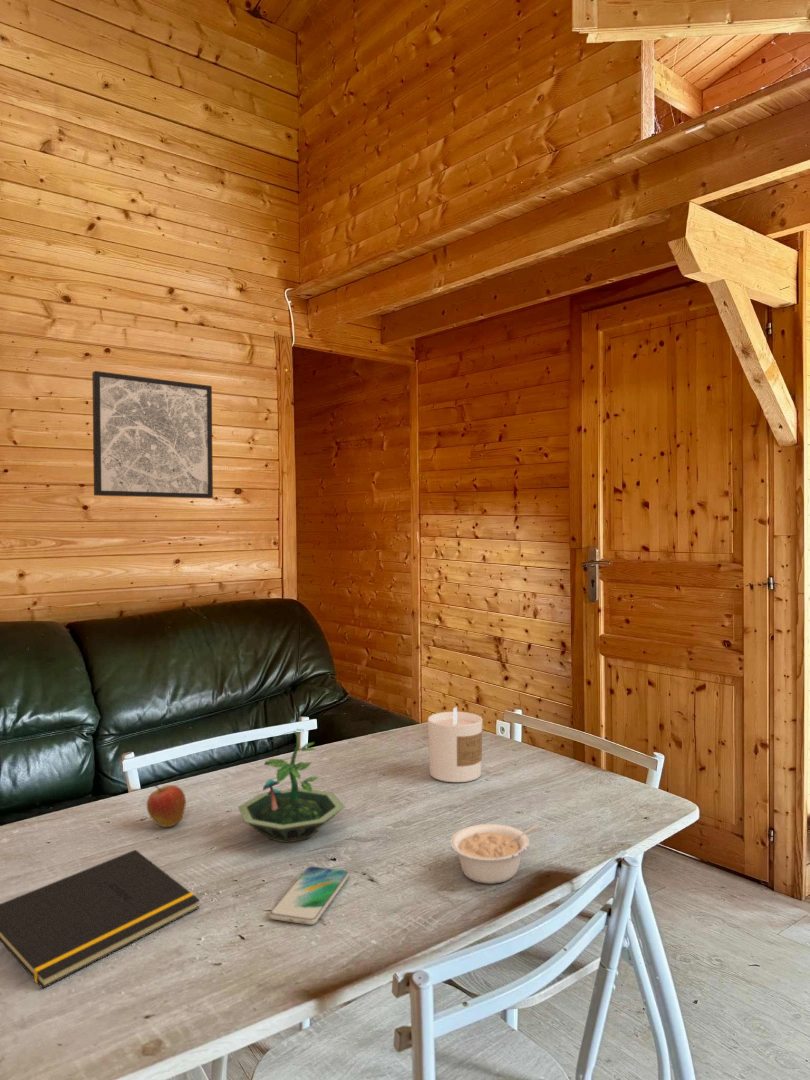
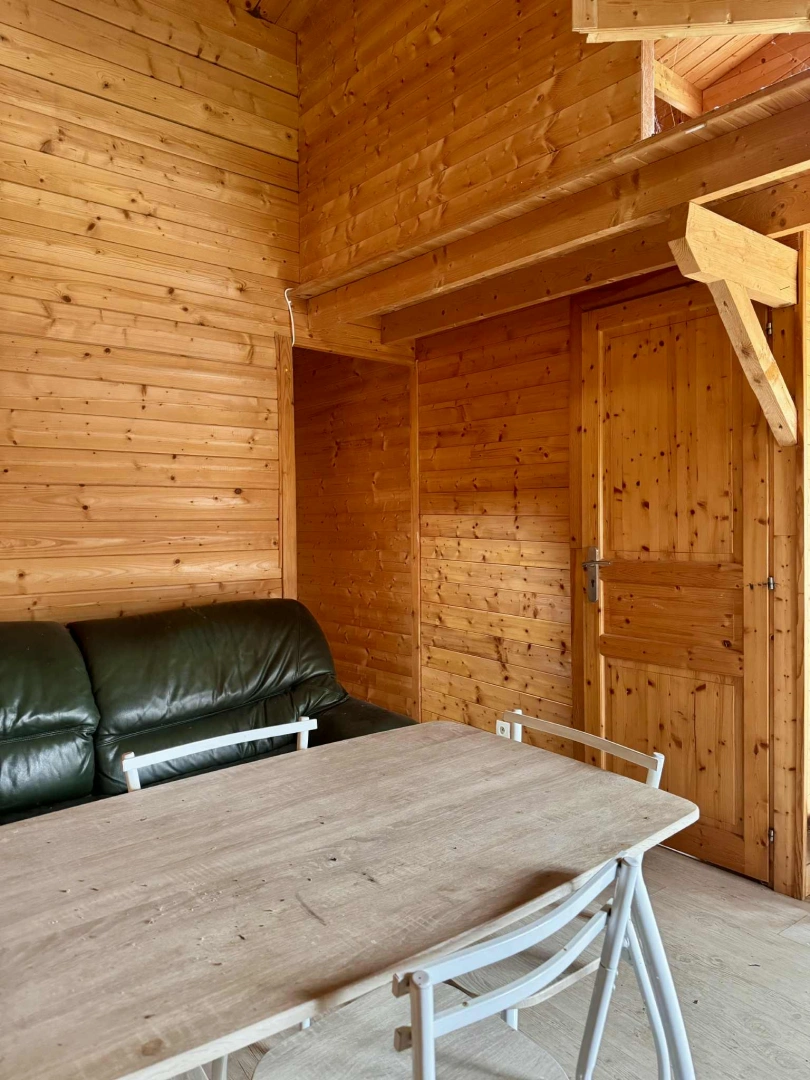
- fruit (166, 803)
- candle (455, 740)
- smartphone (311, 893)
- terrarium (293, 752)
- legume (491, 851)
- wall art (155, 438)
- notepad (95, 909)
